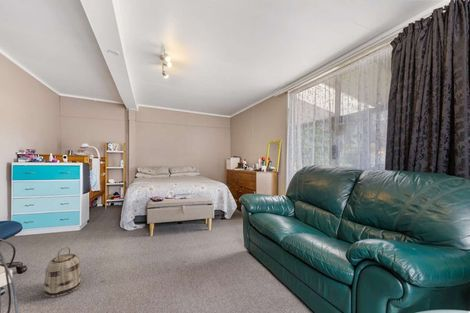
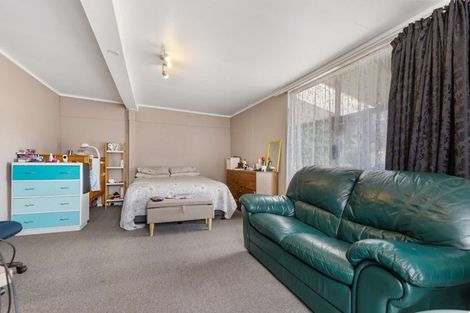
- basket (63, 268)
